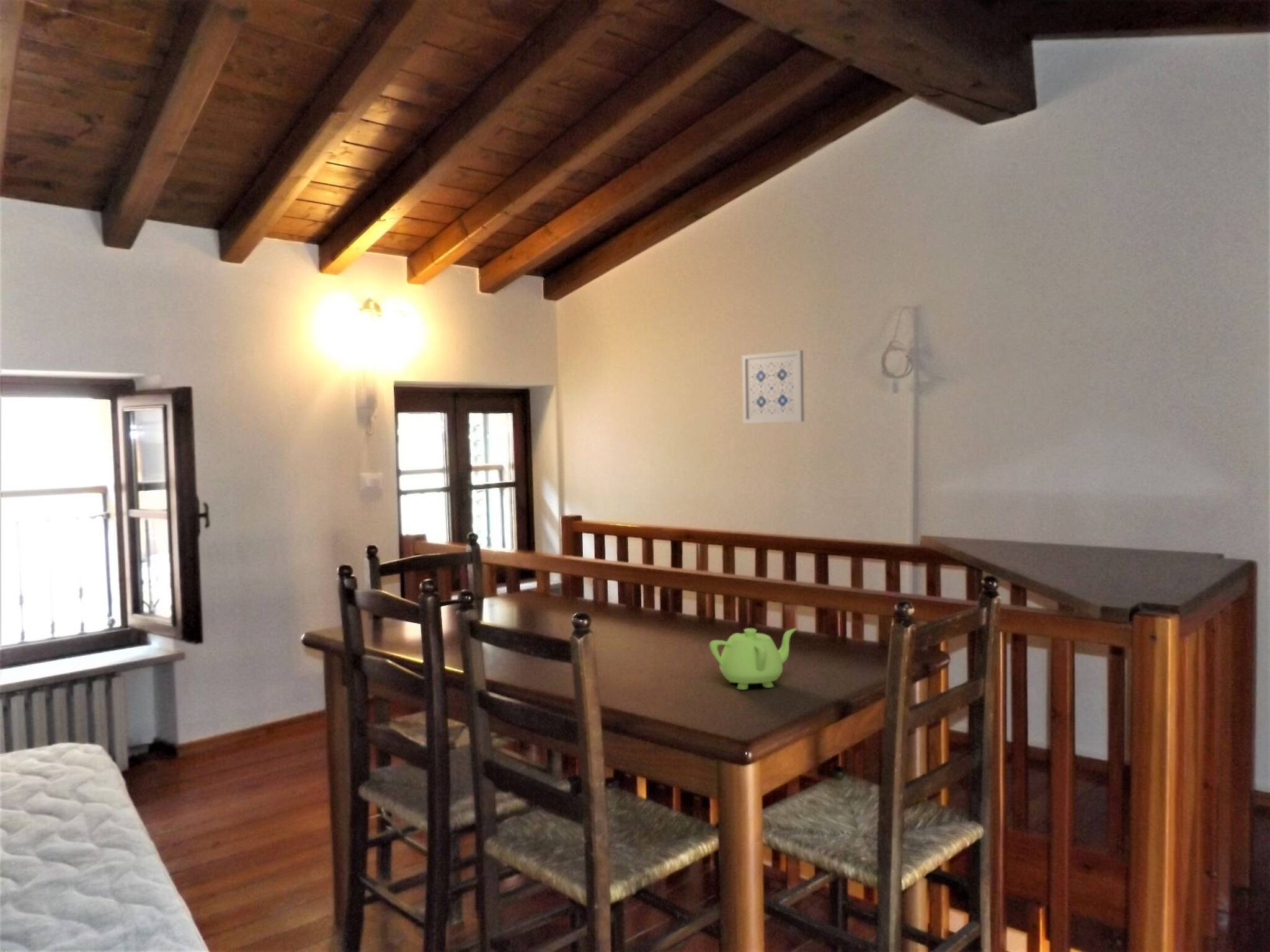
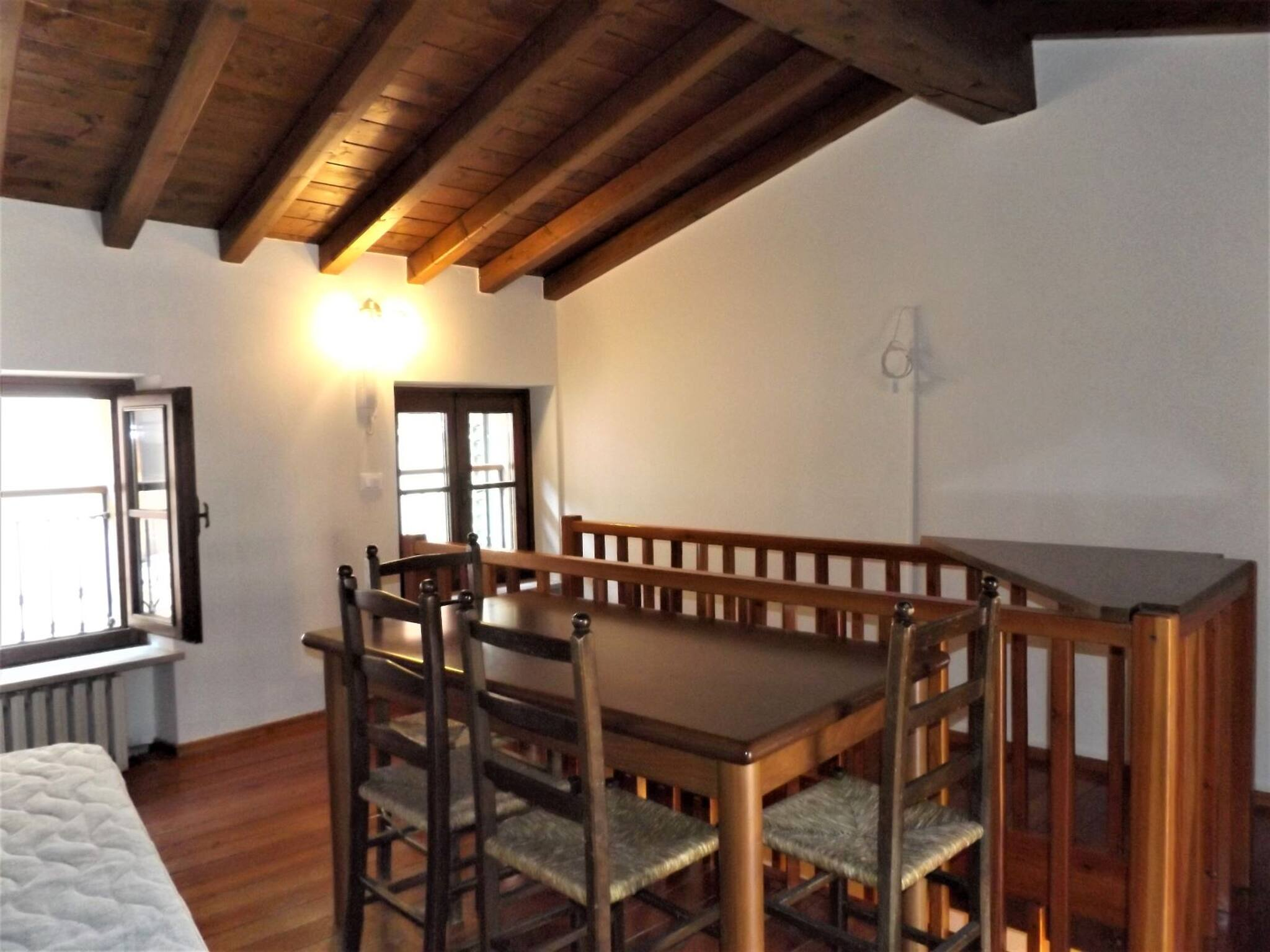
- teapot (752, 655)
- wall art (772, 387)
